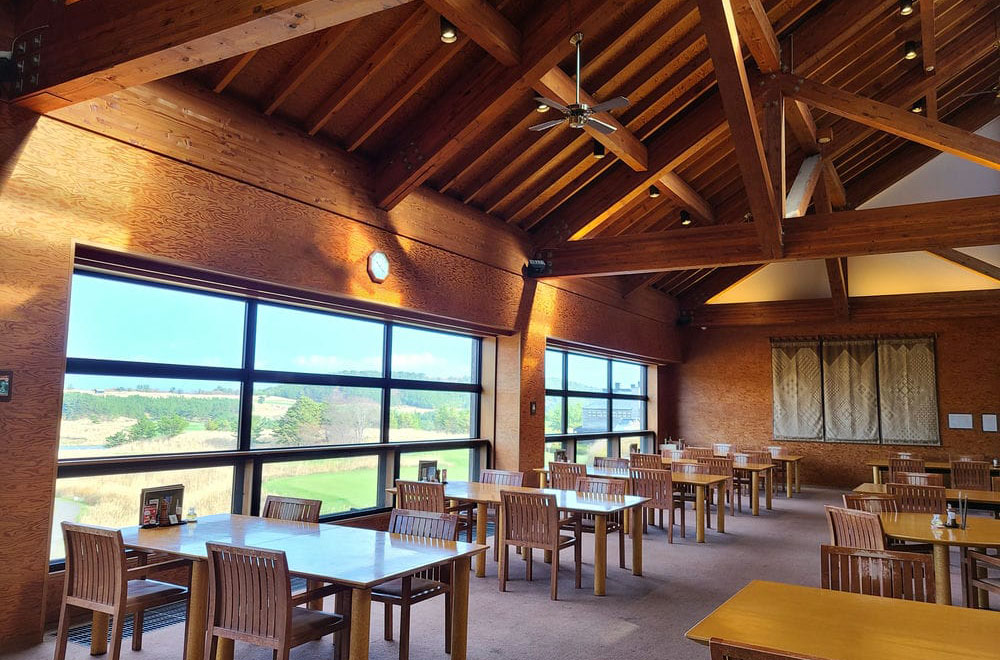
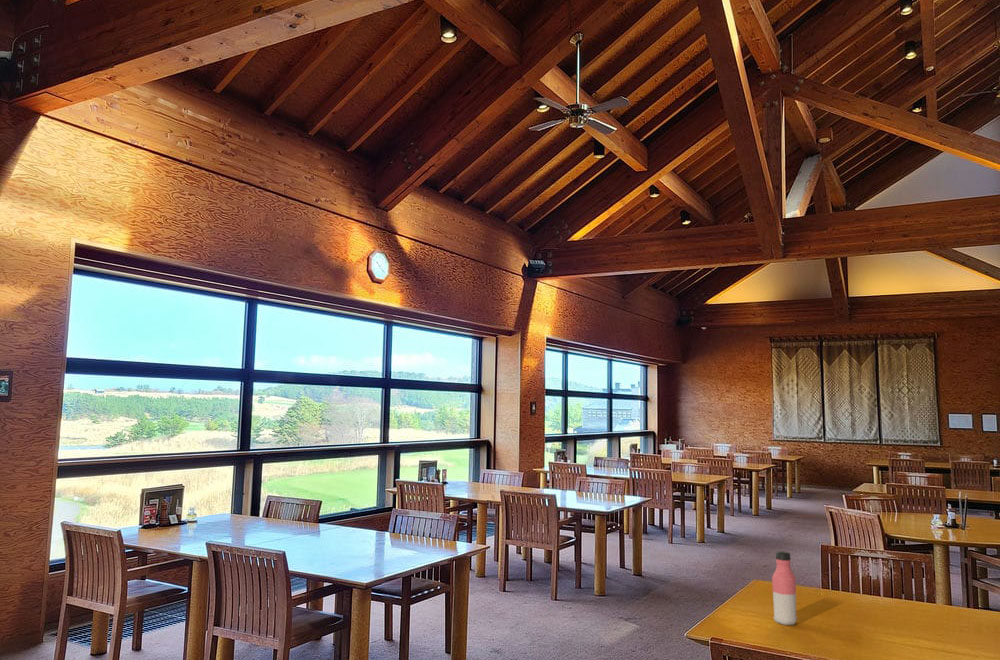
+ water bottle (784, 586)
